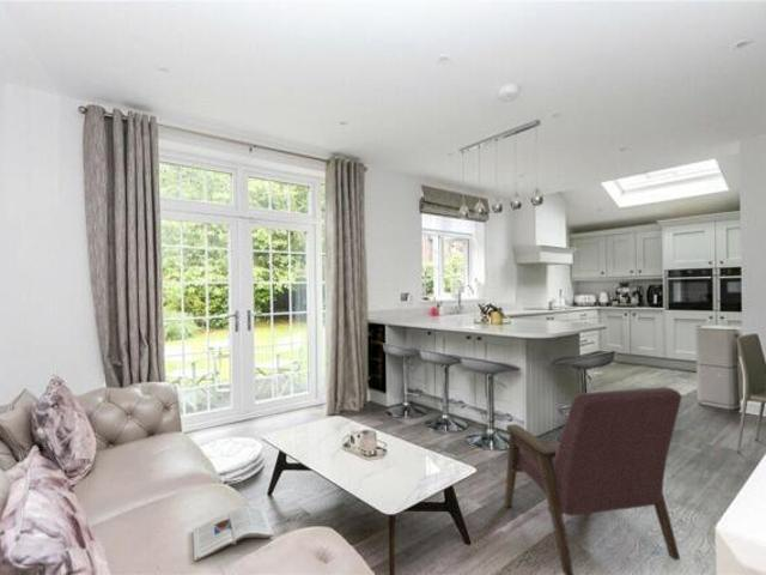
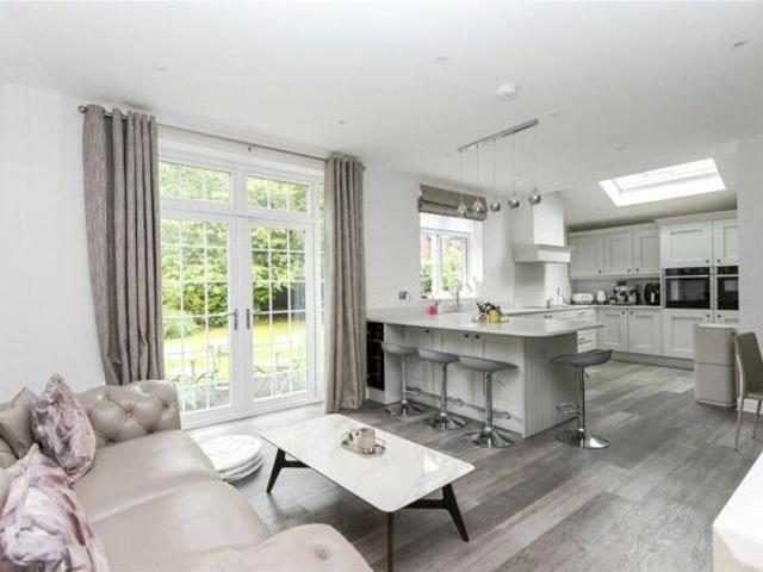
- magazine (232, 527)
- armchair (582, 452)
